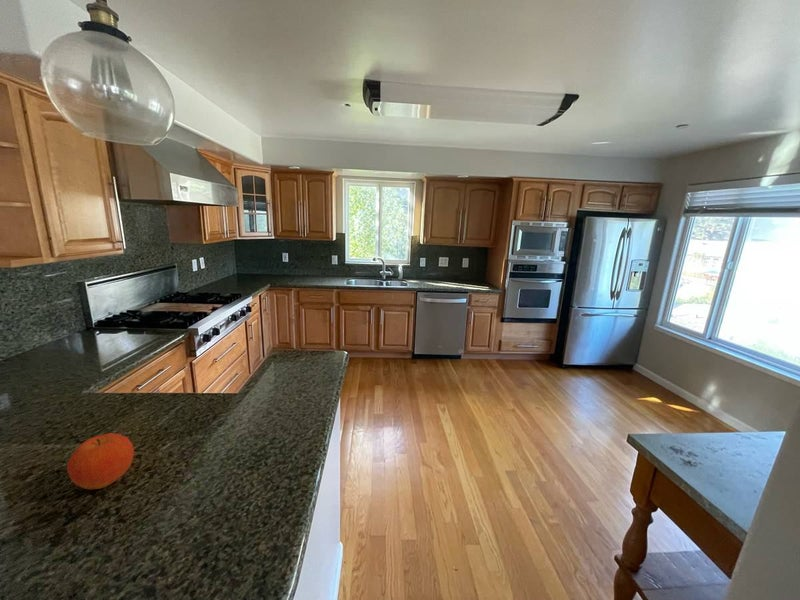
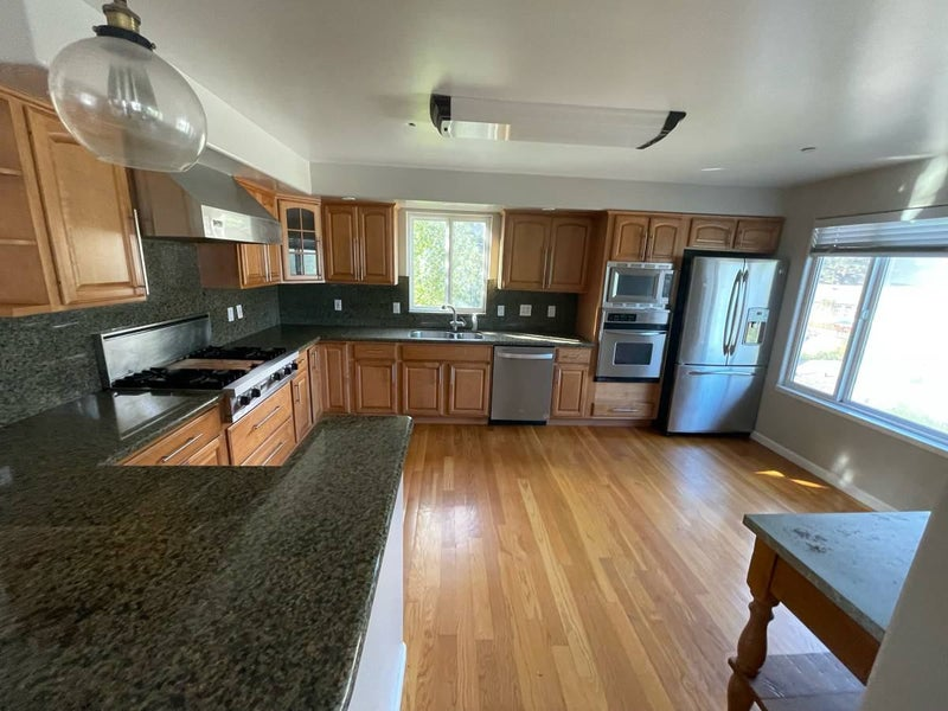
- fruit (102, 459)
